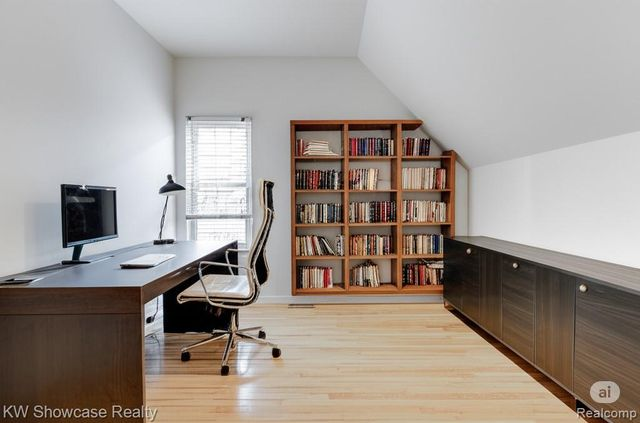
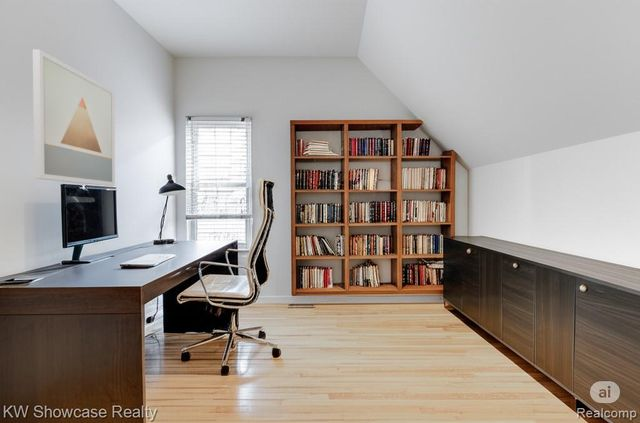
+ wall art (80, 128)
